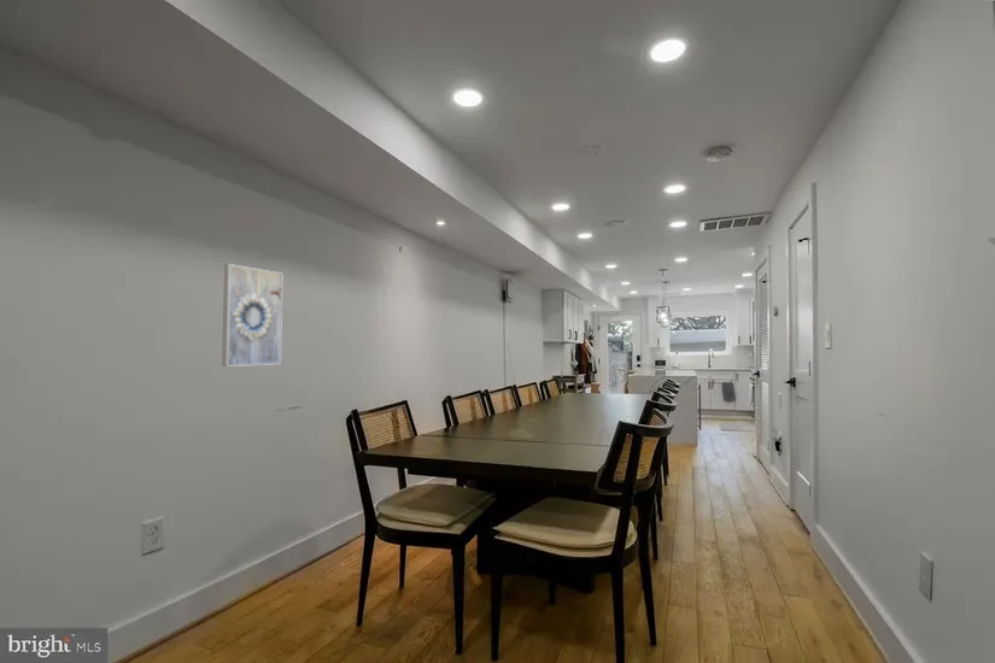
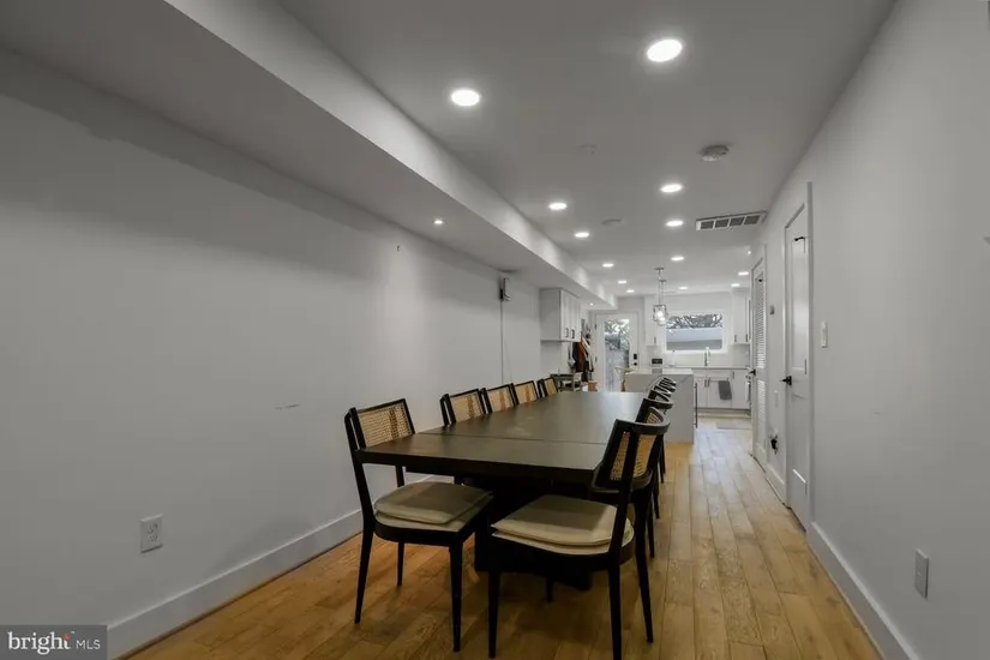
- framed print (253, 317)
